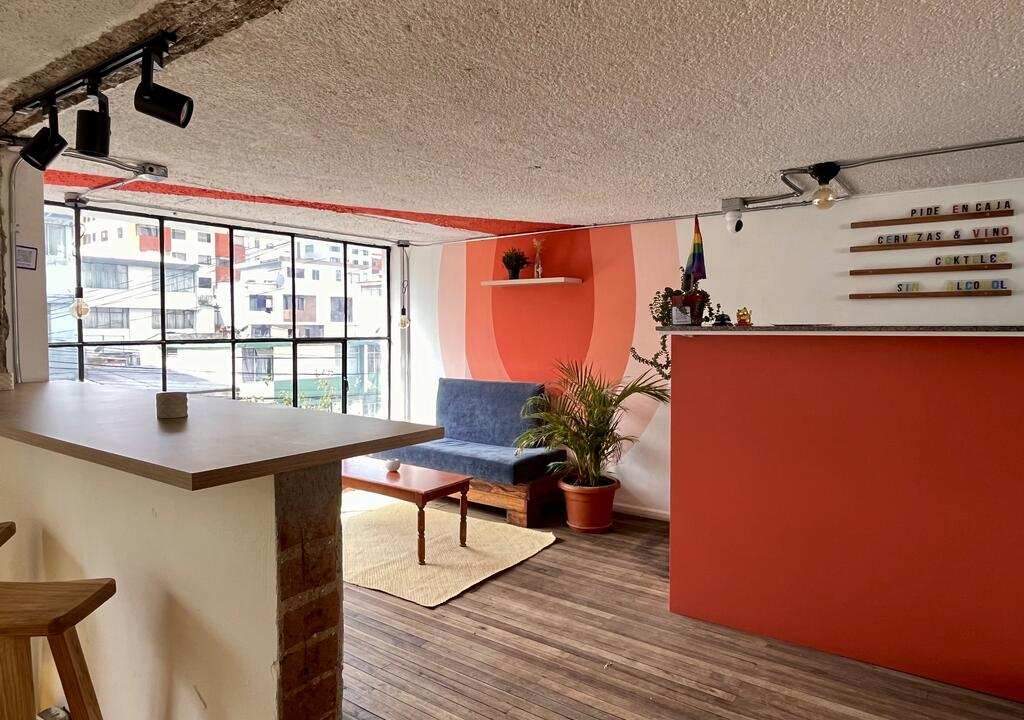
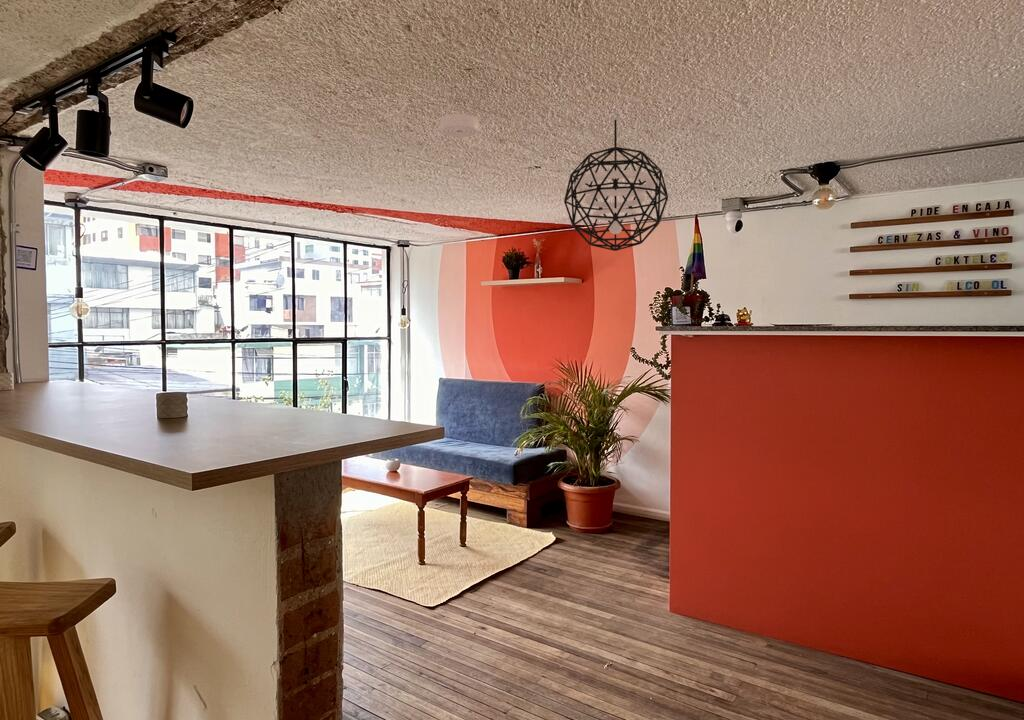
+ smoke detector (459, 125)
+ pendant light (615, 185)
